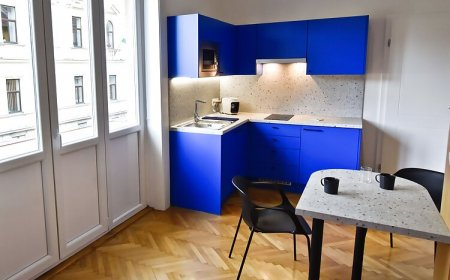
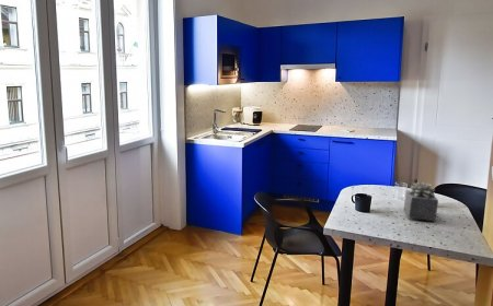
+ succulent plant (420, 198)
